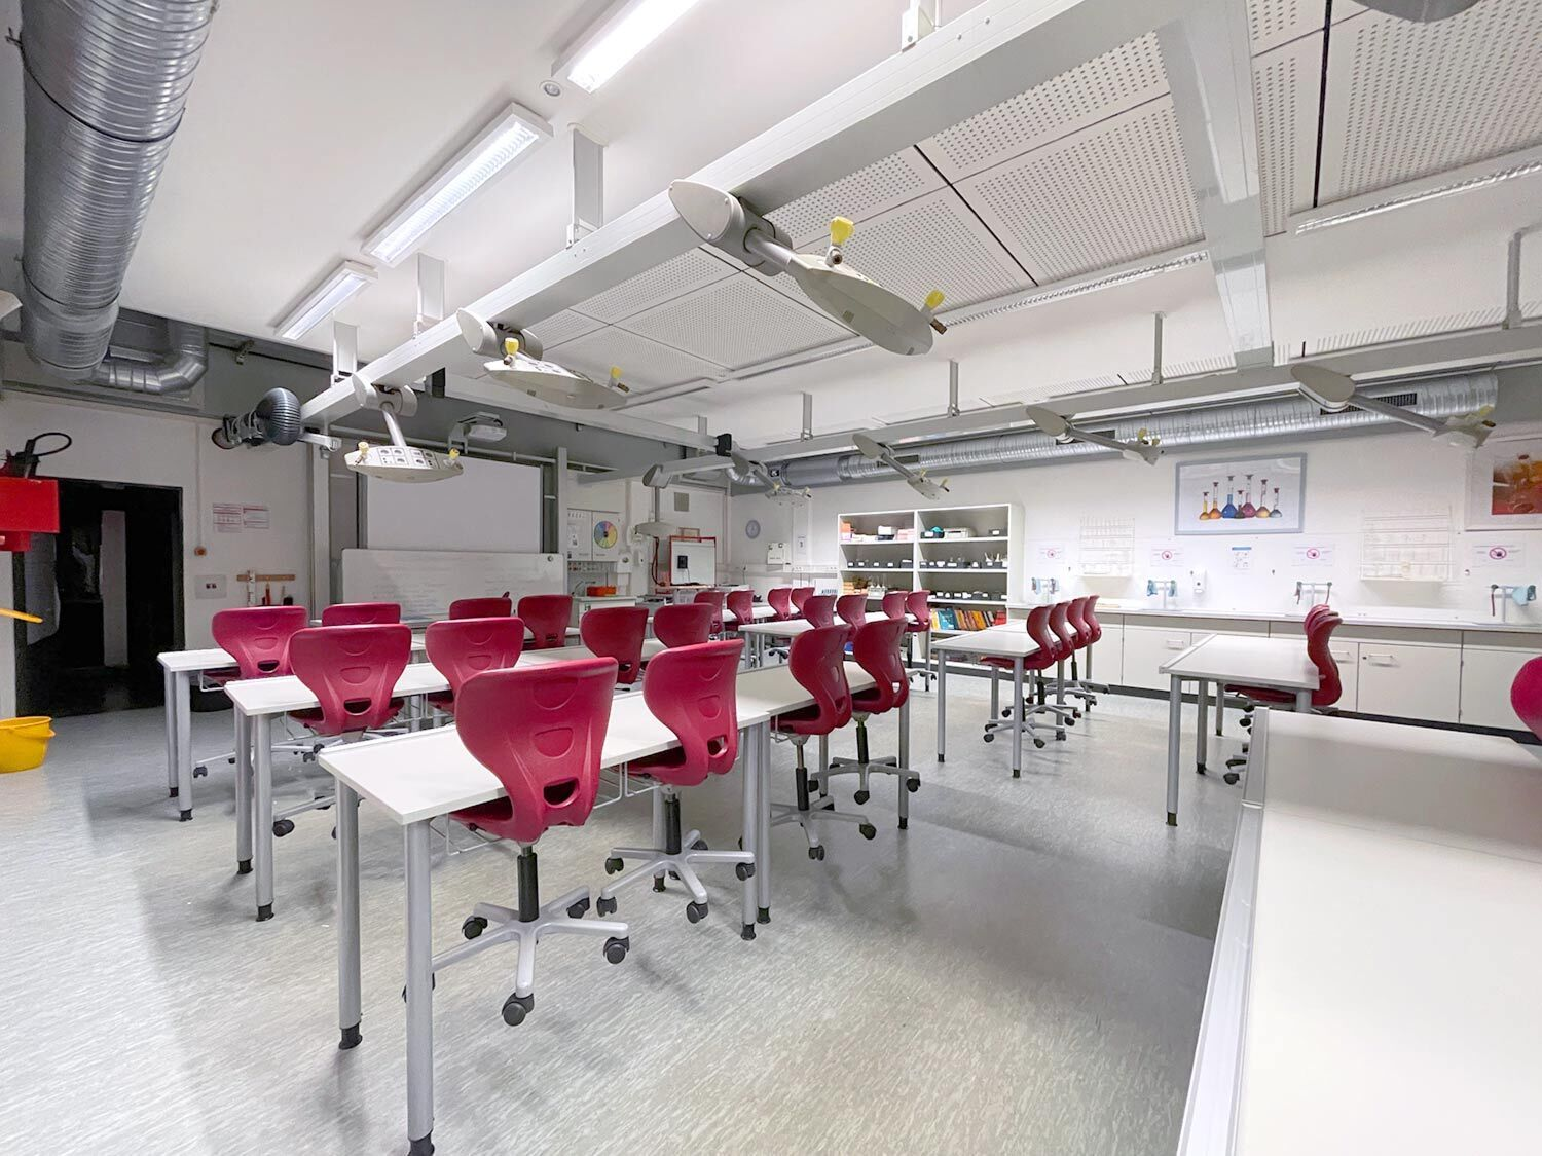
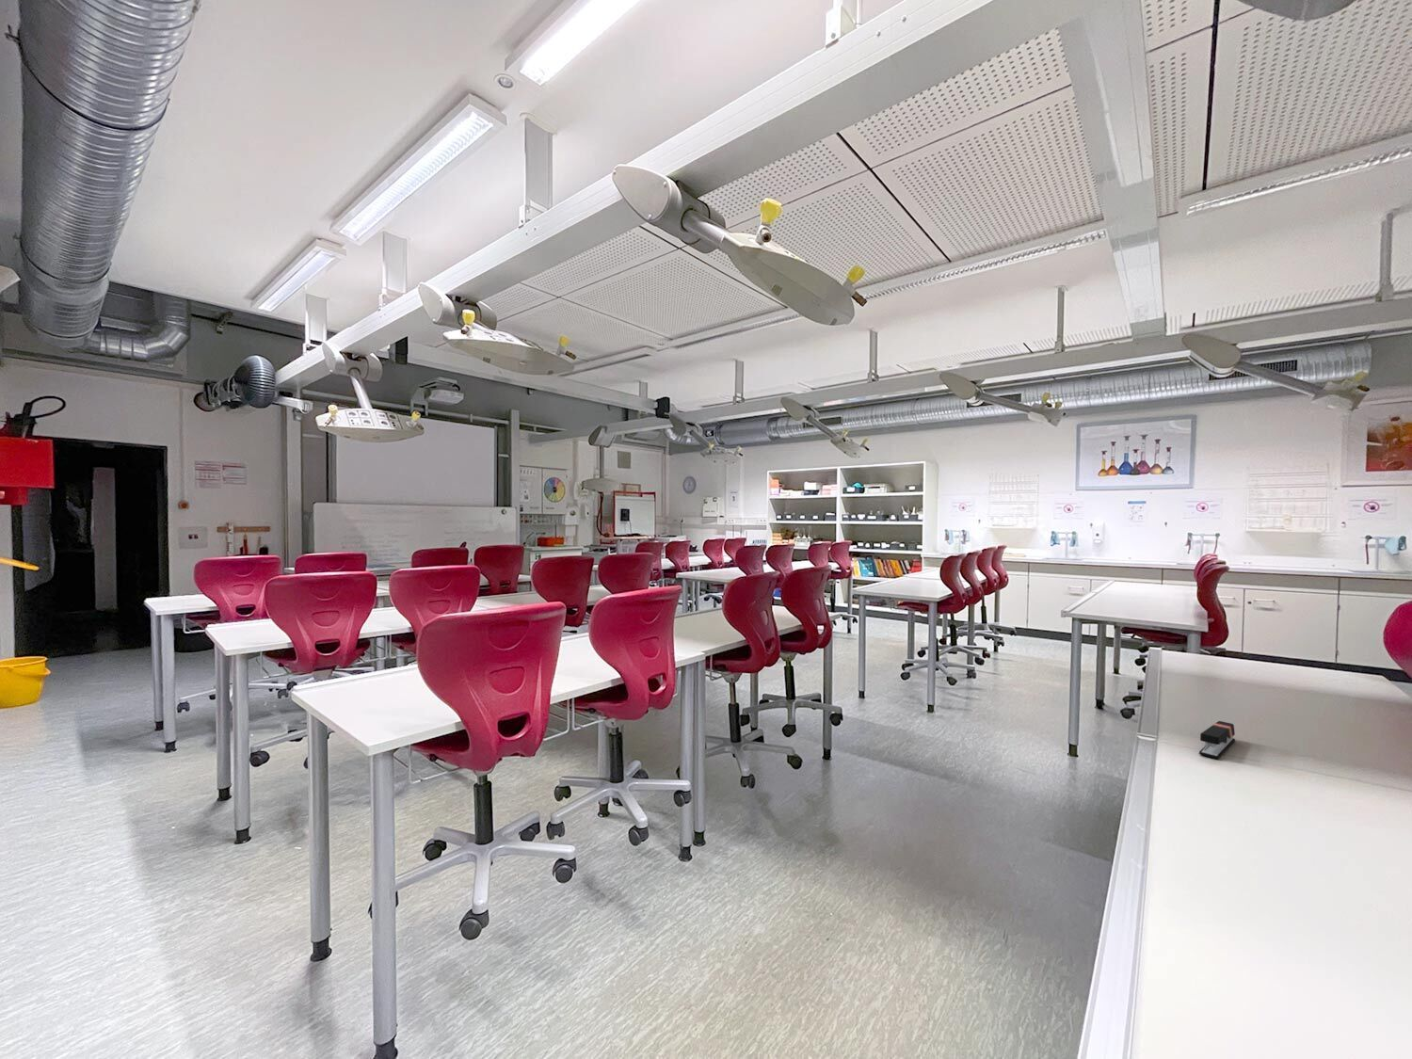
+ stapler (1217, 738)
